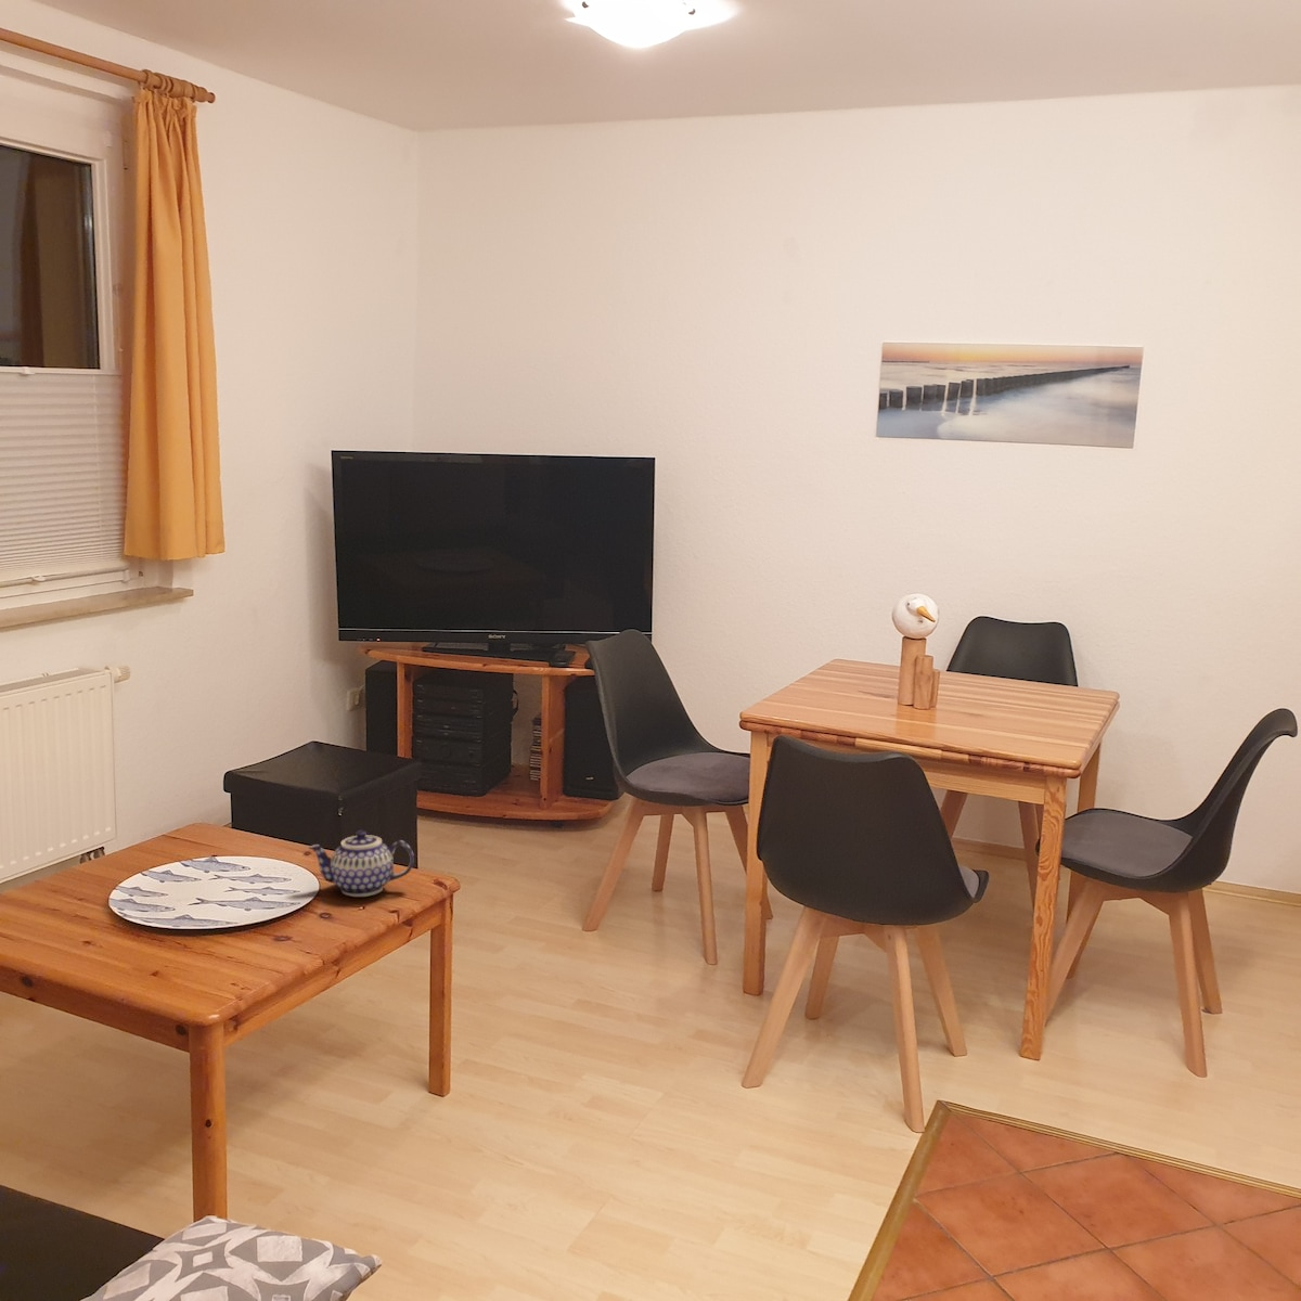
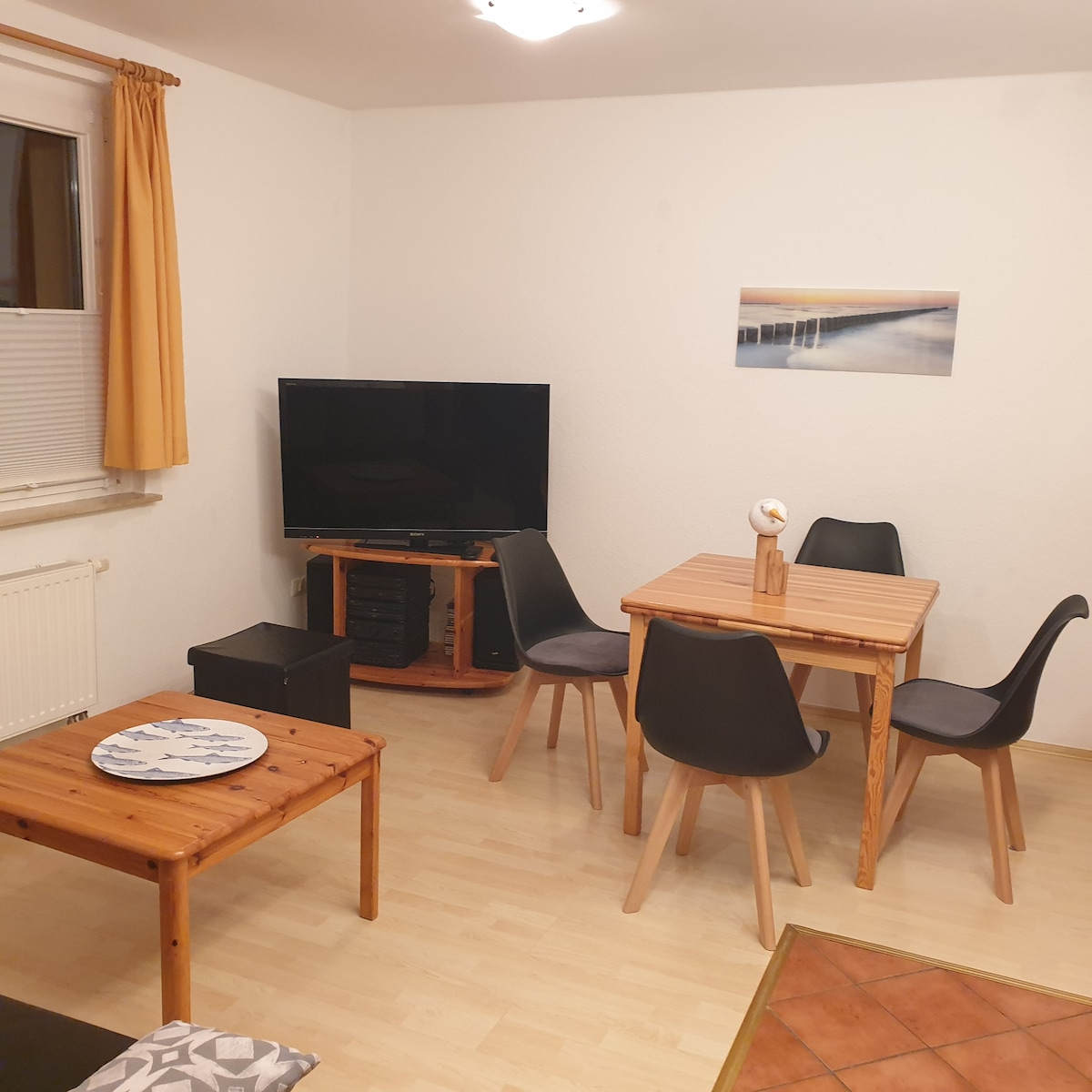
- teapot (361, 860)
